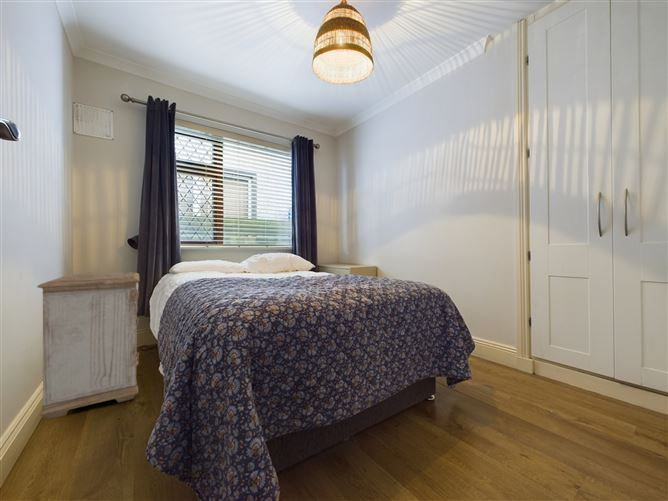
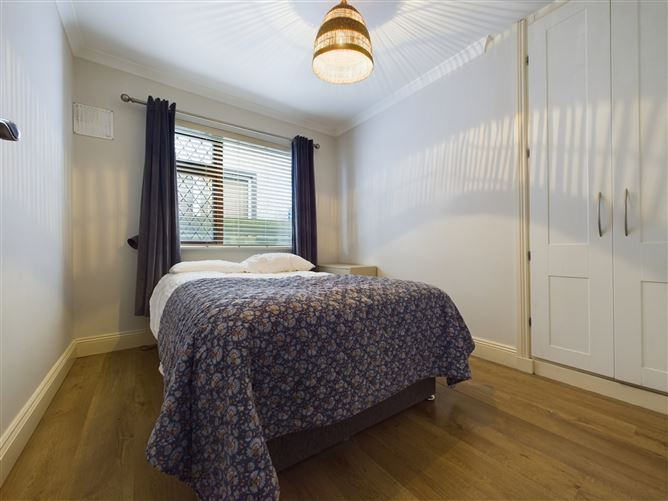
- nightstand (98, 332)
